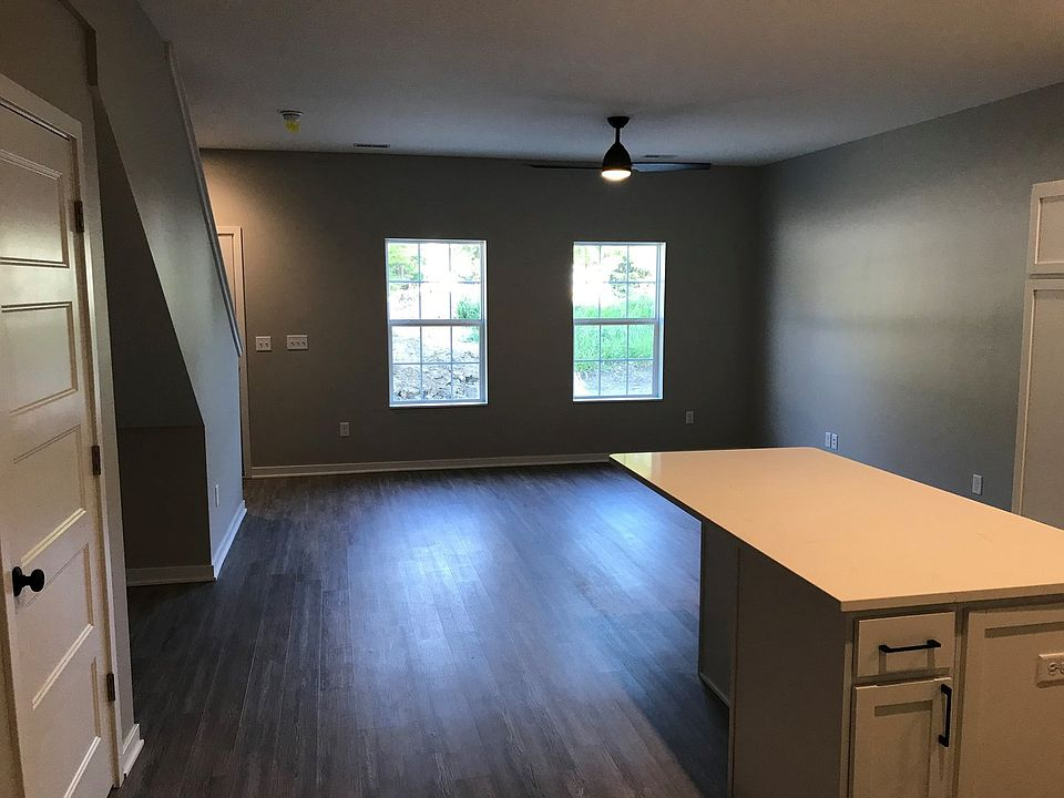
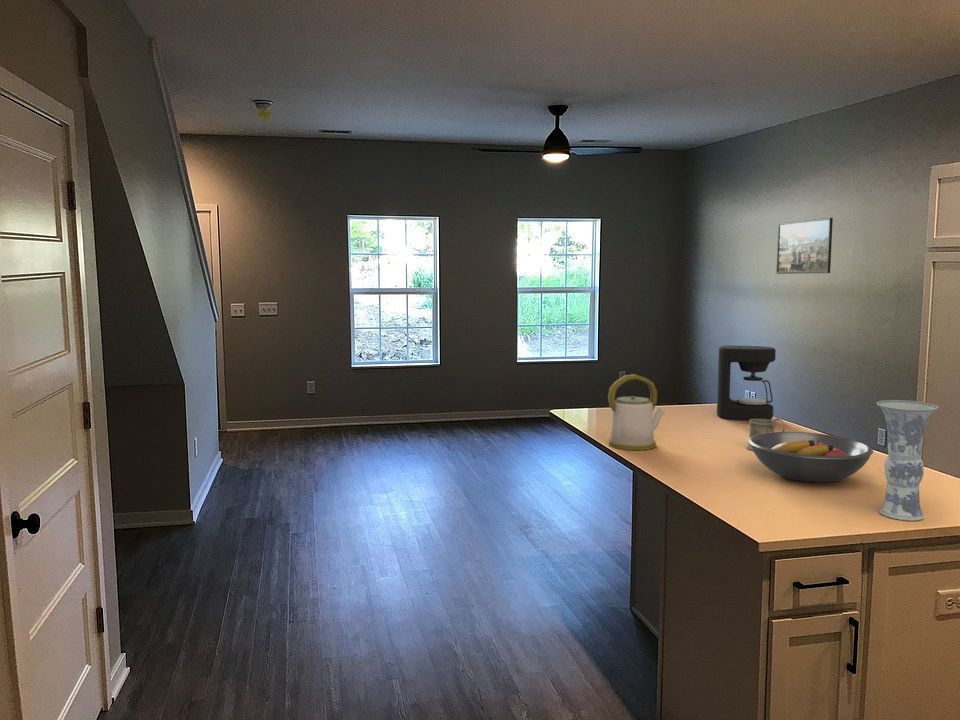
+ coffee maker (745, 379)
+ kettle (637, 409)
+ mug (767, 432)
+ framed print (802, 247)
+ vase (903, 460)
+ fruit bowl (808, 455)
